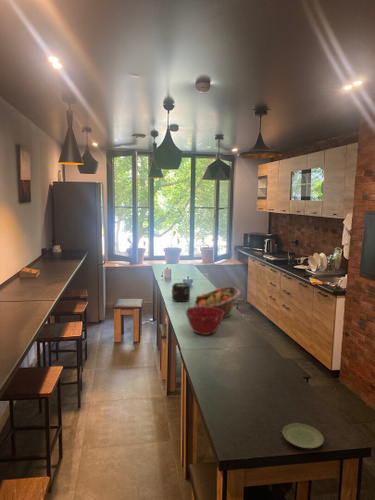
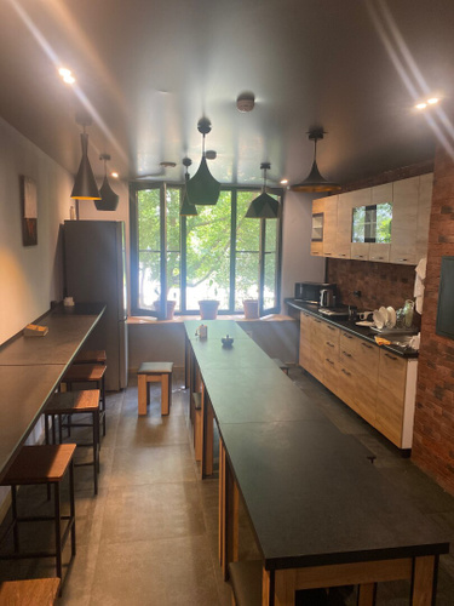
- mixing bowl (204, 321)
- plate (302, 437)
- fruit basket (216, 301)
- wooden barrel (180, 292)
